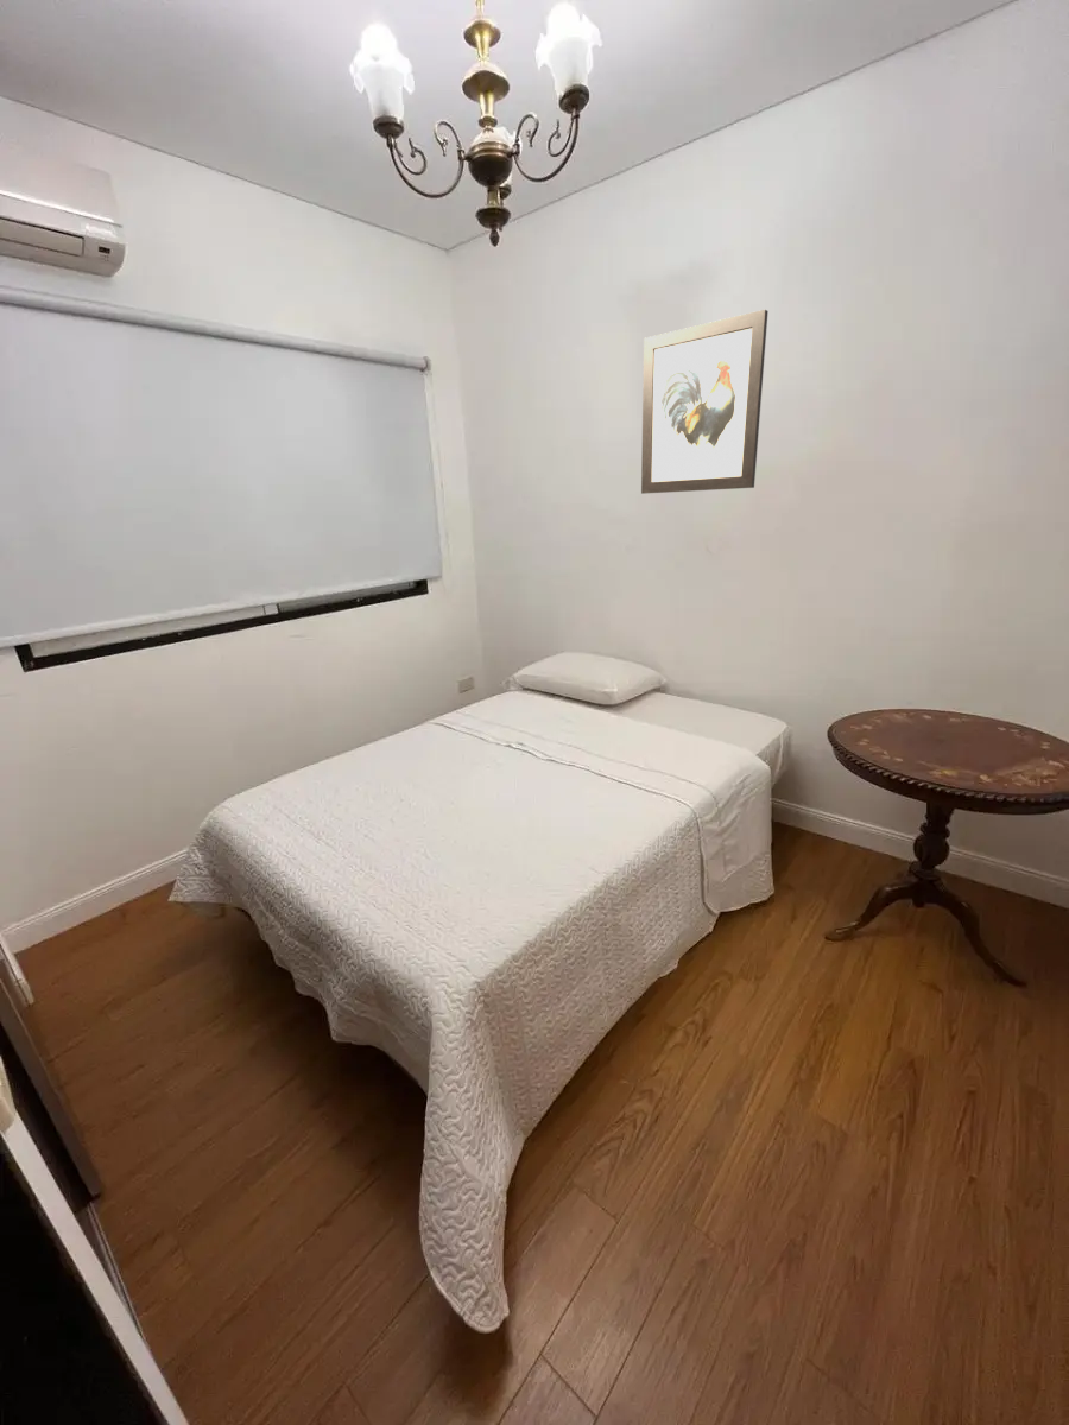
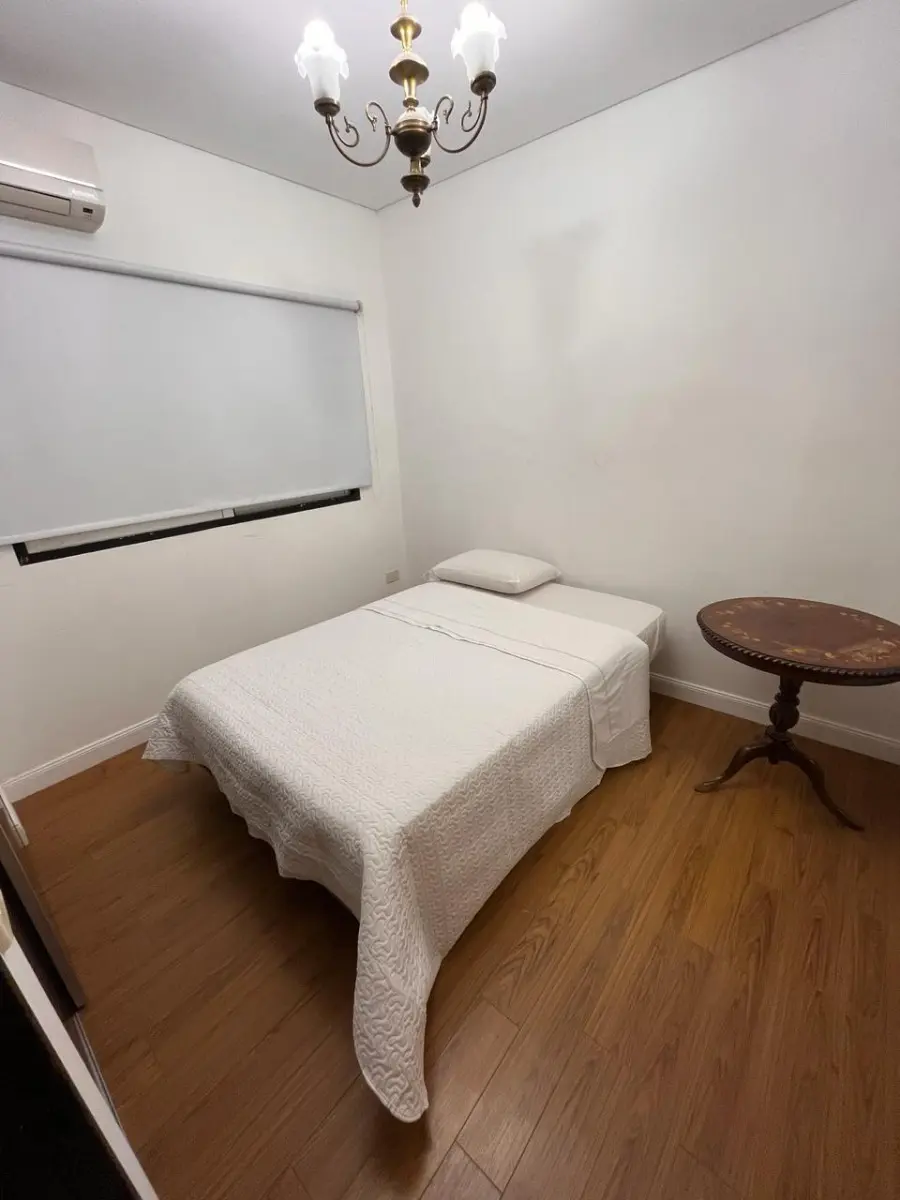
- wall art (697, 411)
